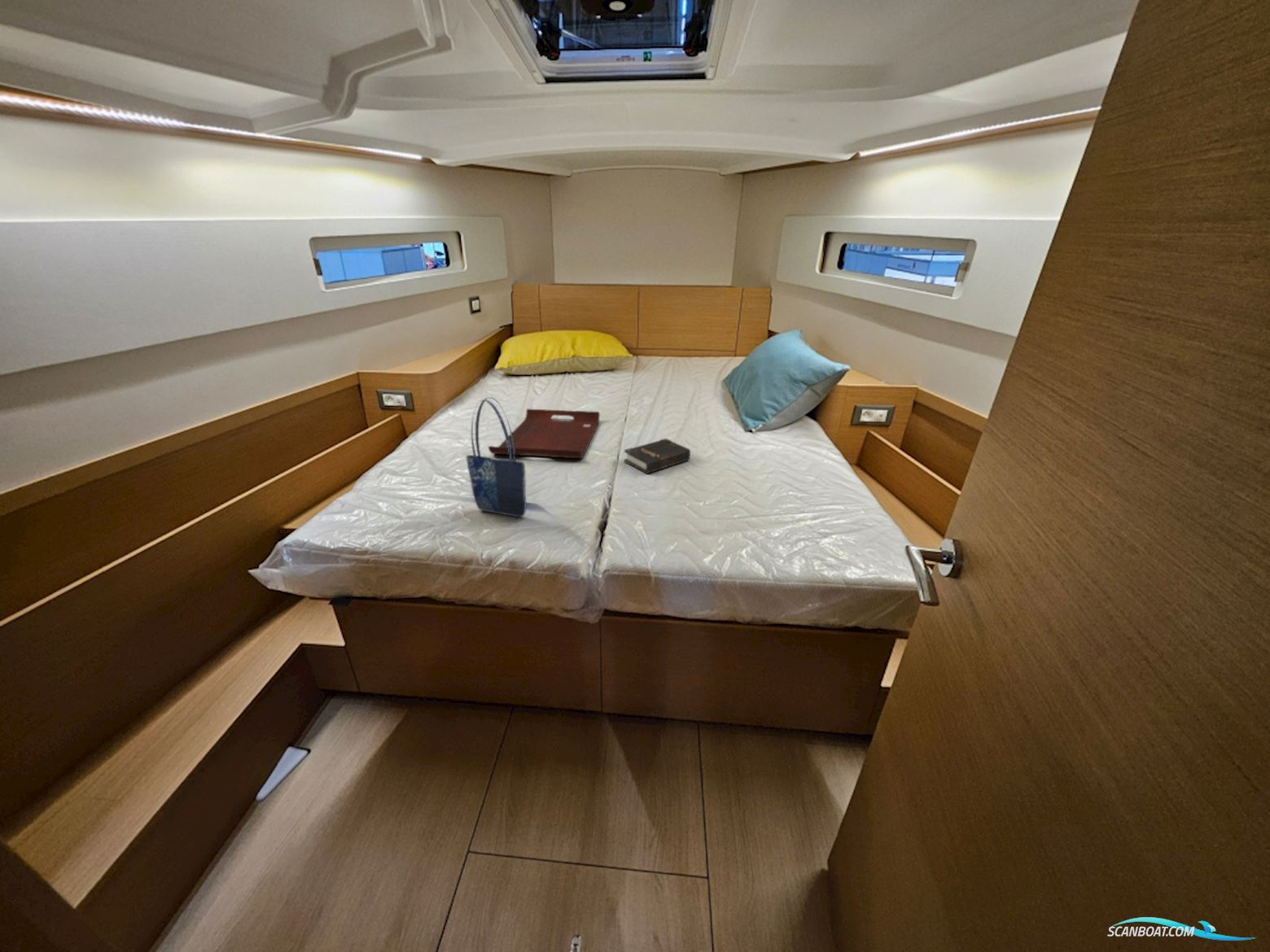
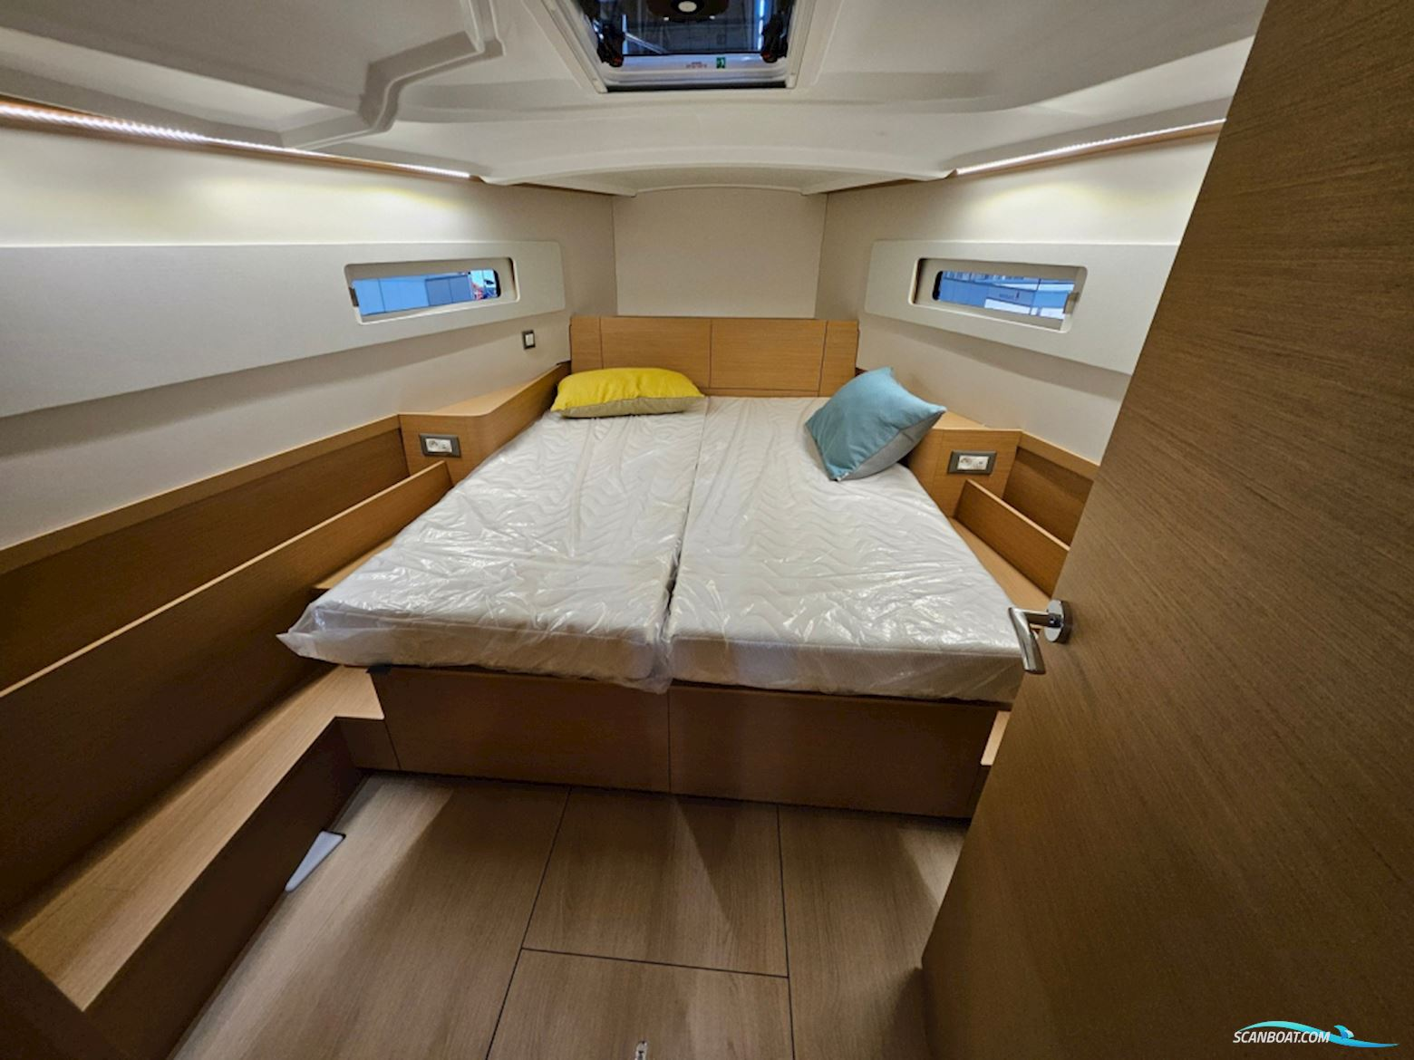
- hardback book (657, 455)
- shopping bag (494, 459)
- serving tray (550, 432)
